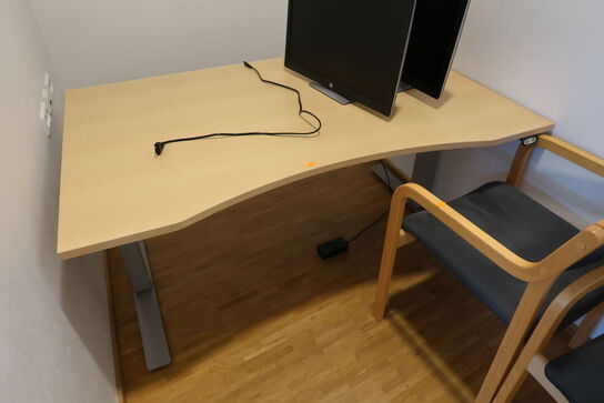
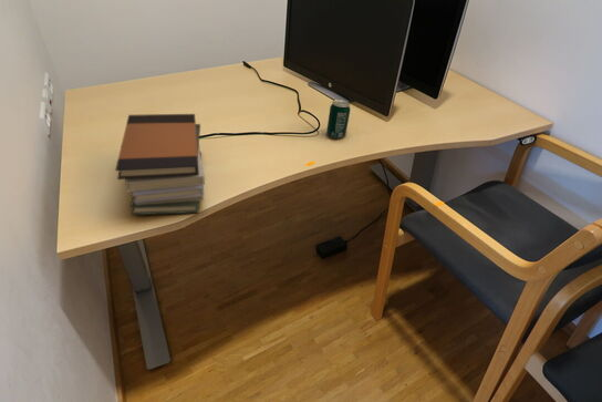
+ beverage can (338, 118)
+ book stack (165, 162)
